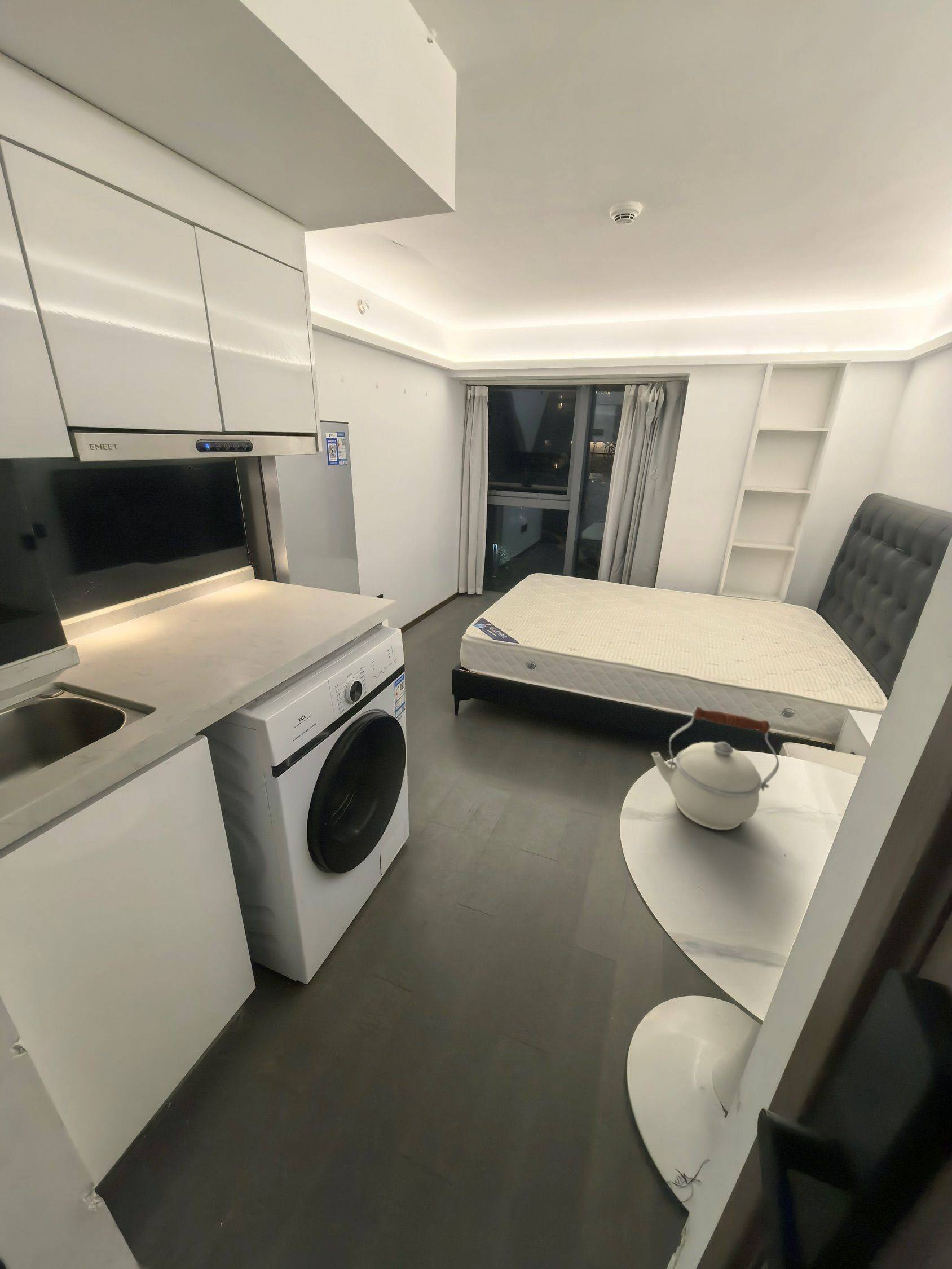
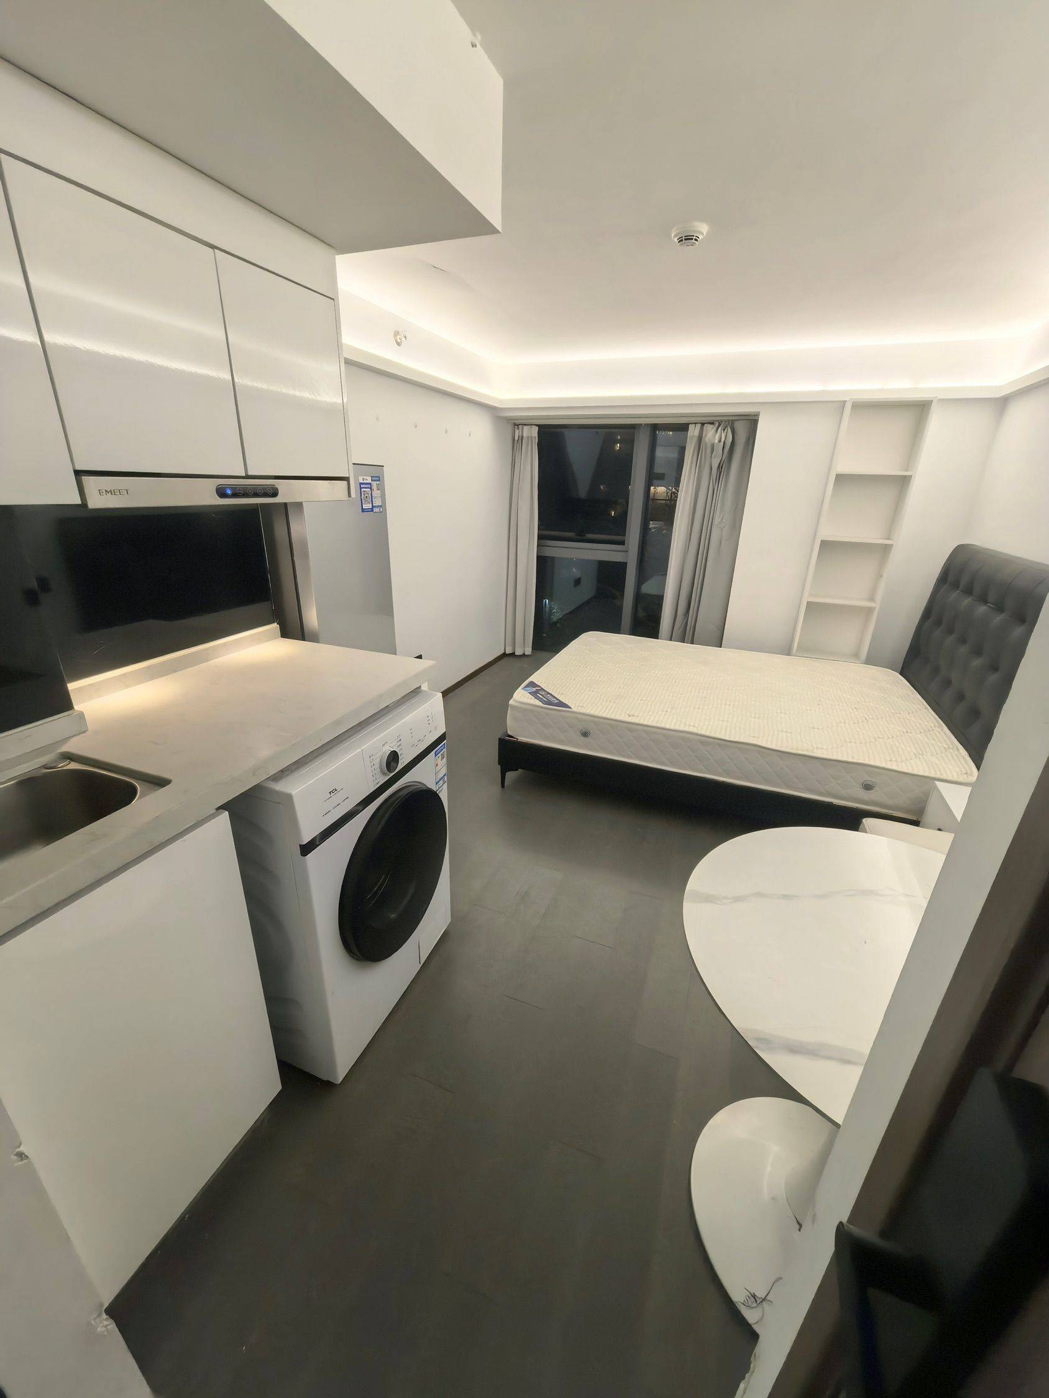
- kettle (711, 761)
